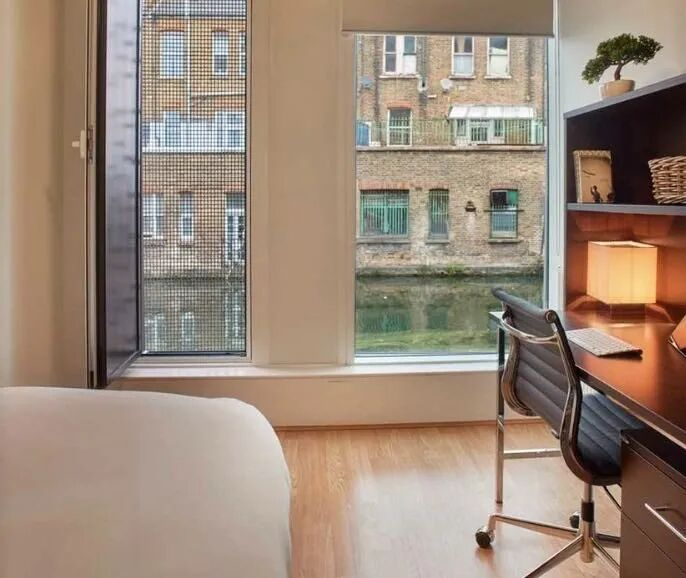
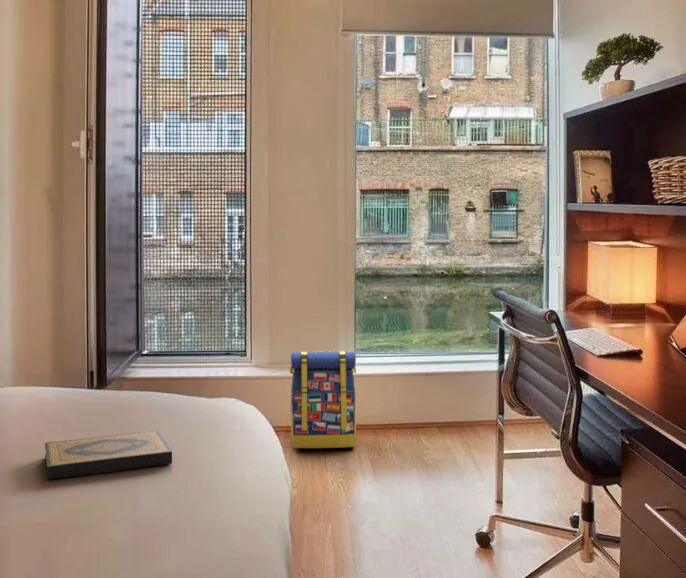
+ backpack (323, 398)
+ hardback book (107, 453)
